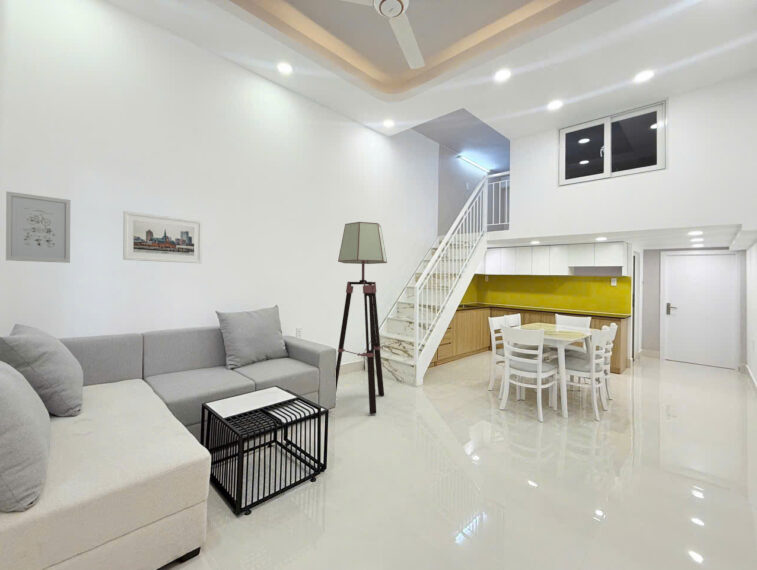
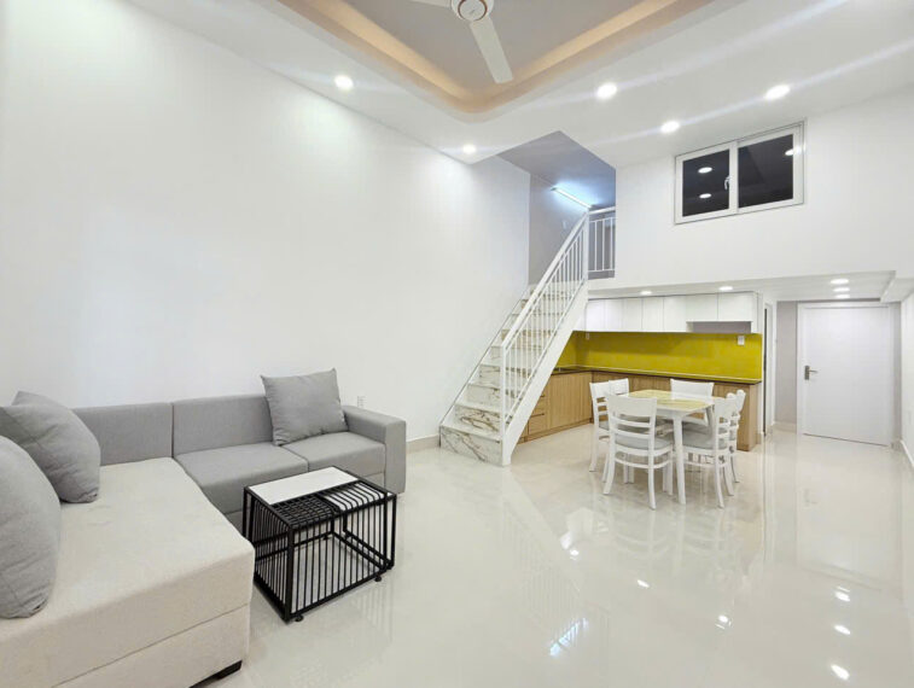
- floor lamp (365, 313)
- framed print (165, 239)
- wall art (39, 228)
